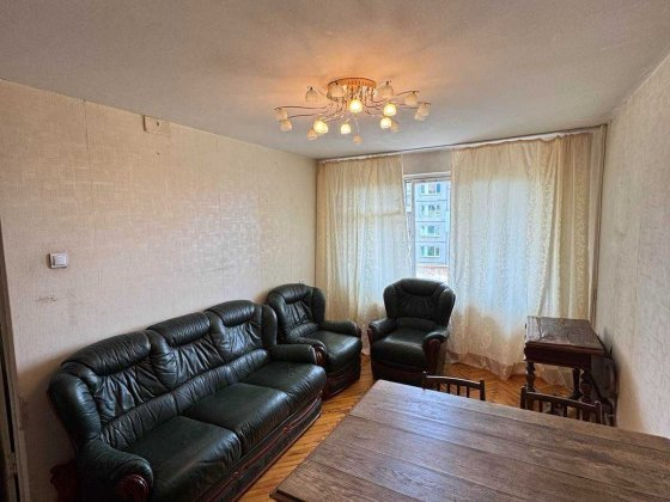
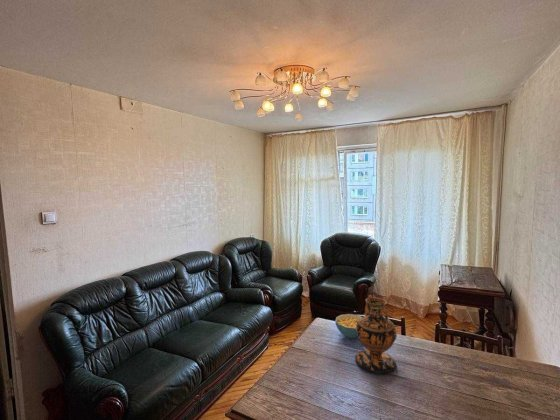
+ cereal bowl (351, 328)
+ vase (375, 330)
